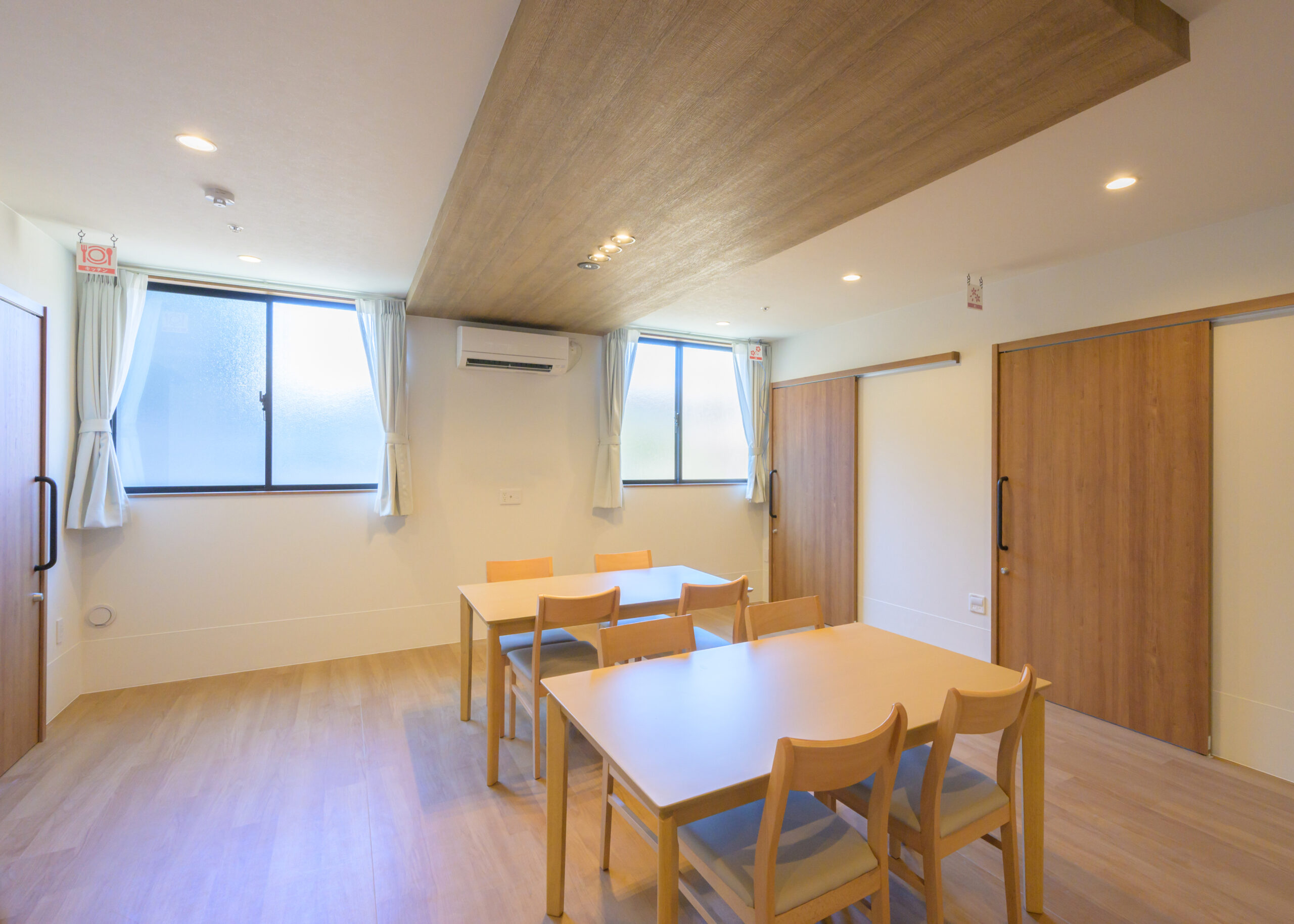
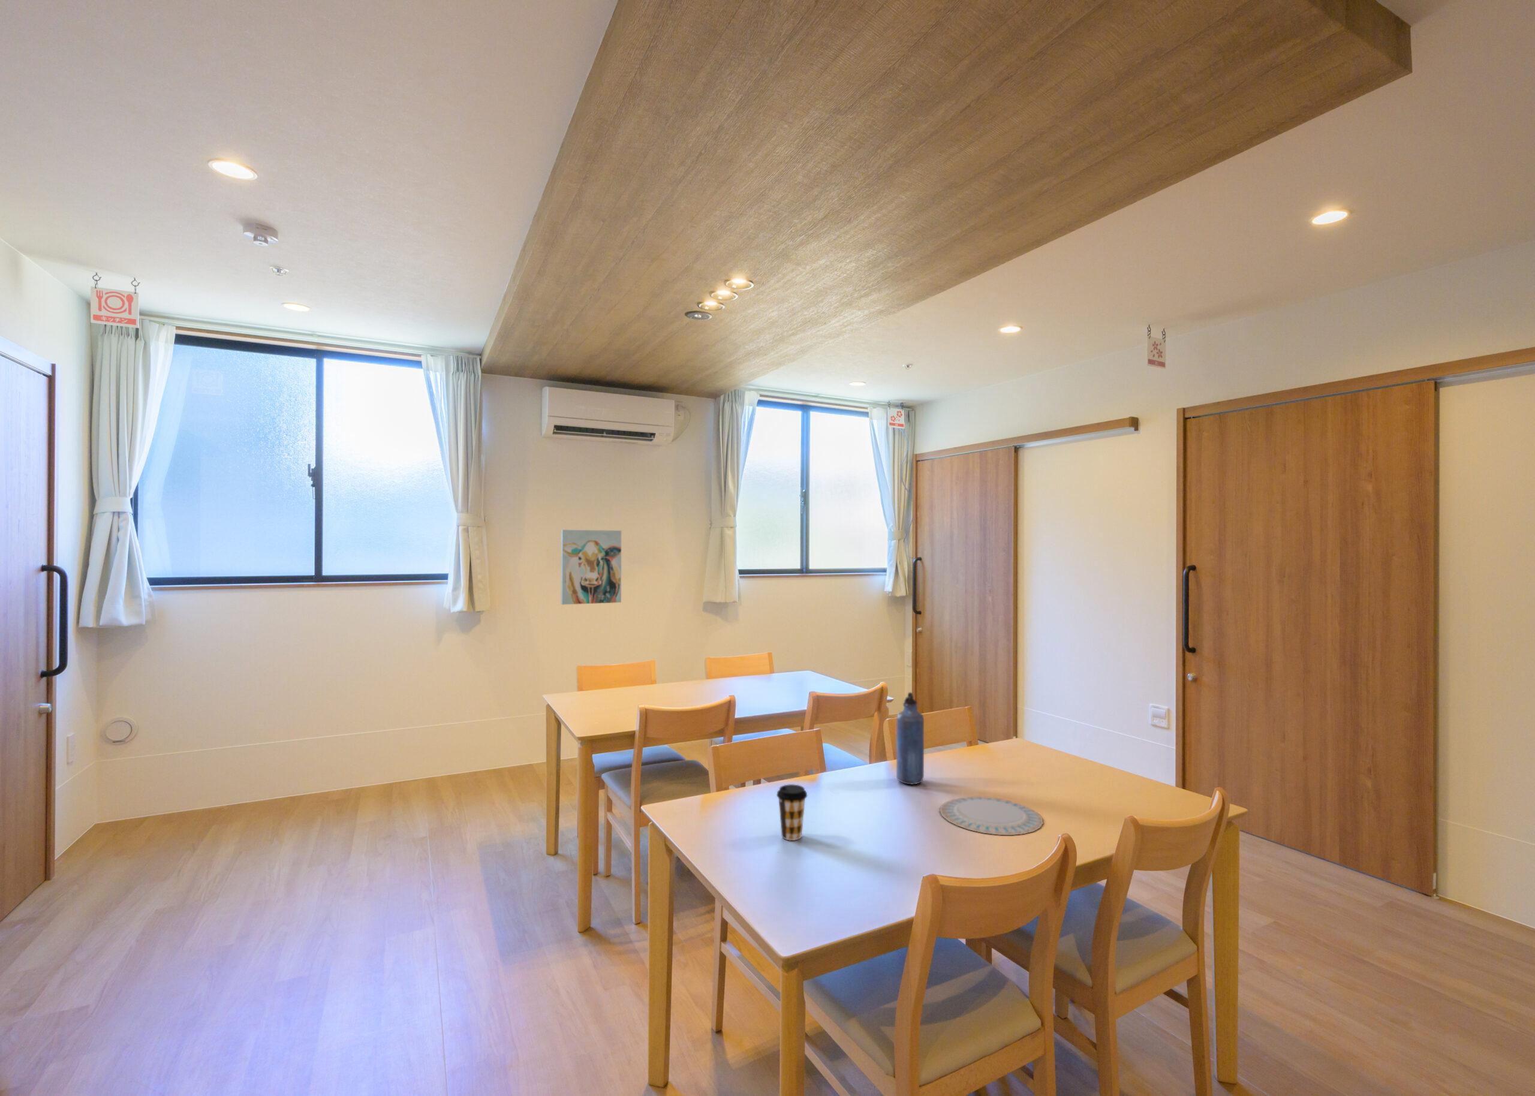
+ coffee cup (791, 813)
+ water bottle (910, 737)
+ wall art (591, 567)
+ chinaware (991, 813)
